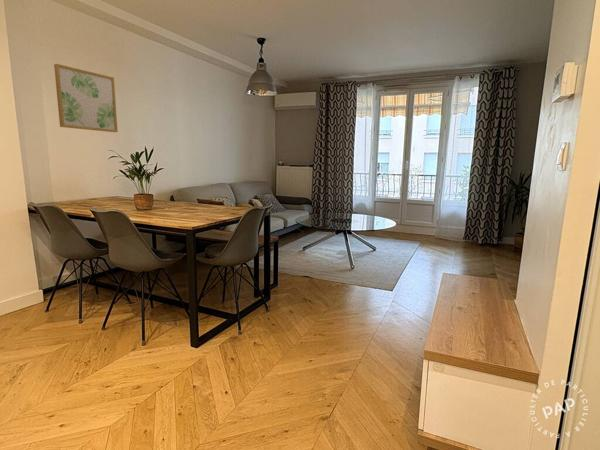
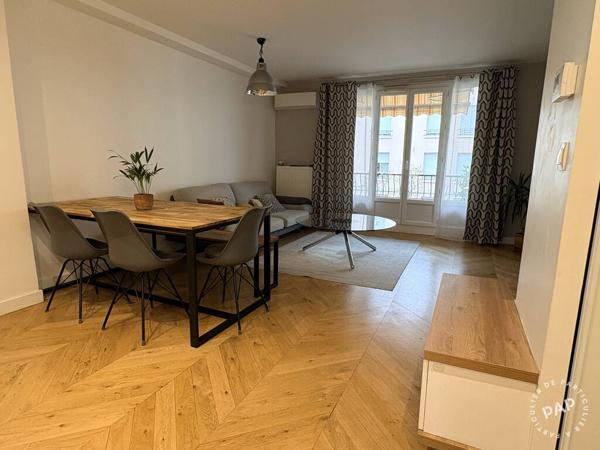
- wall art (88, 100)
